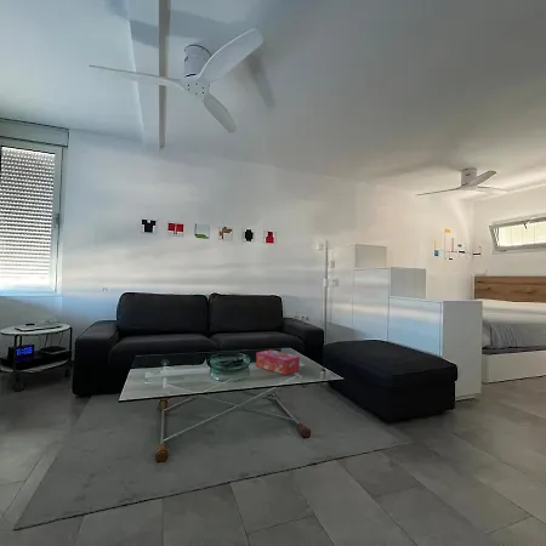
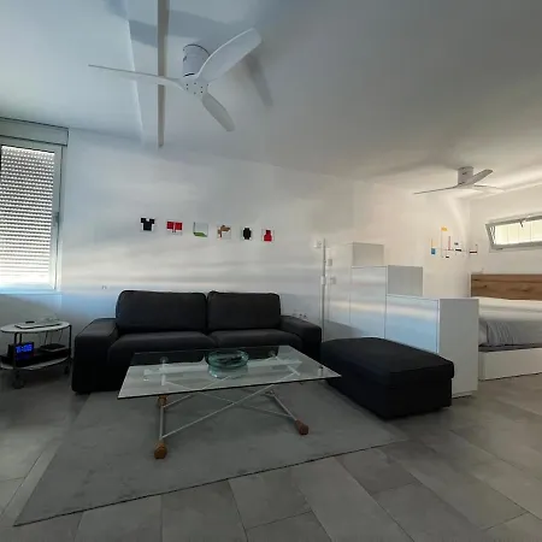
- tissue box (277, 360)
